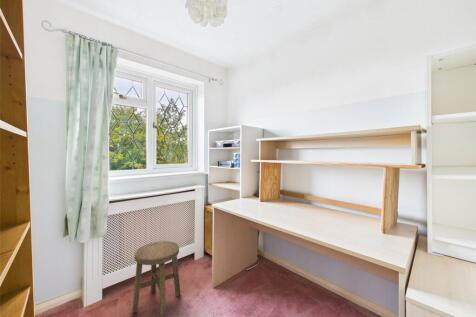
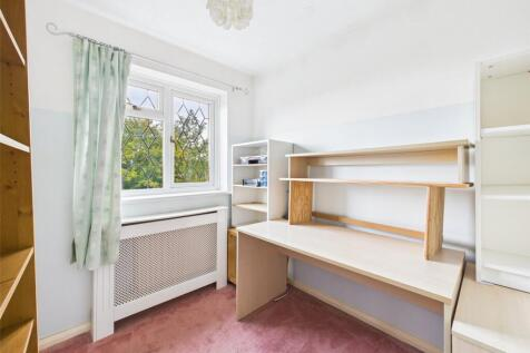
- stool (157, 275)
